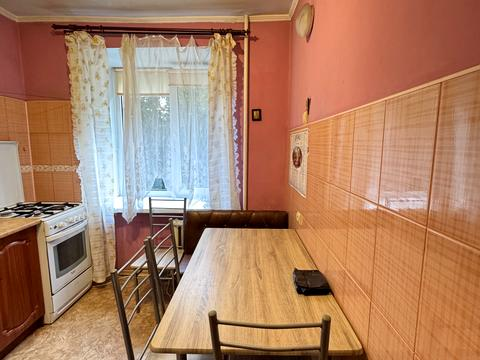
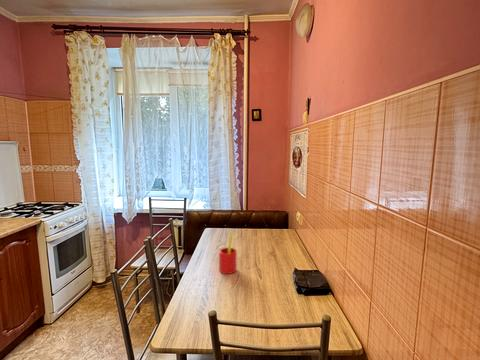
+ straw (228, 252)
